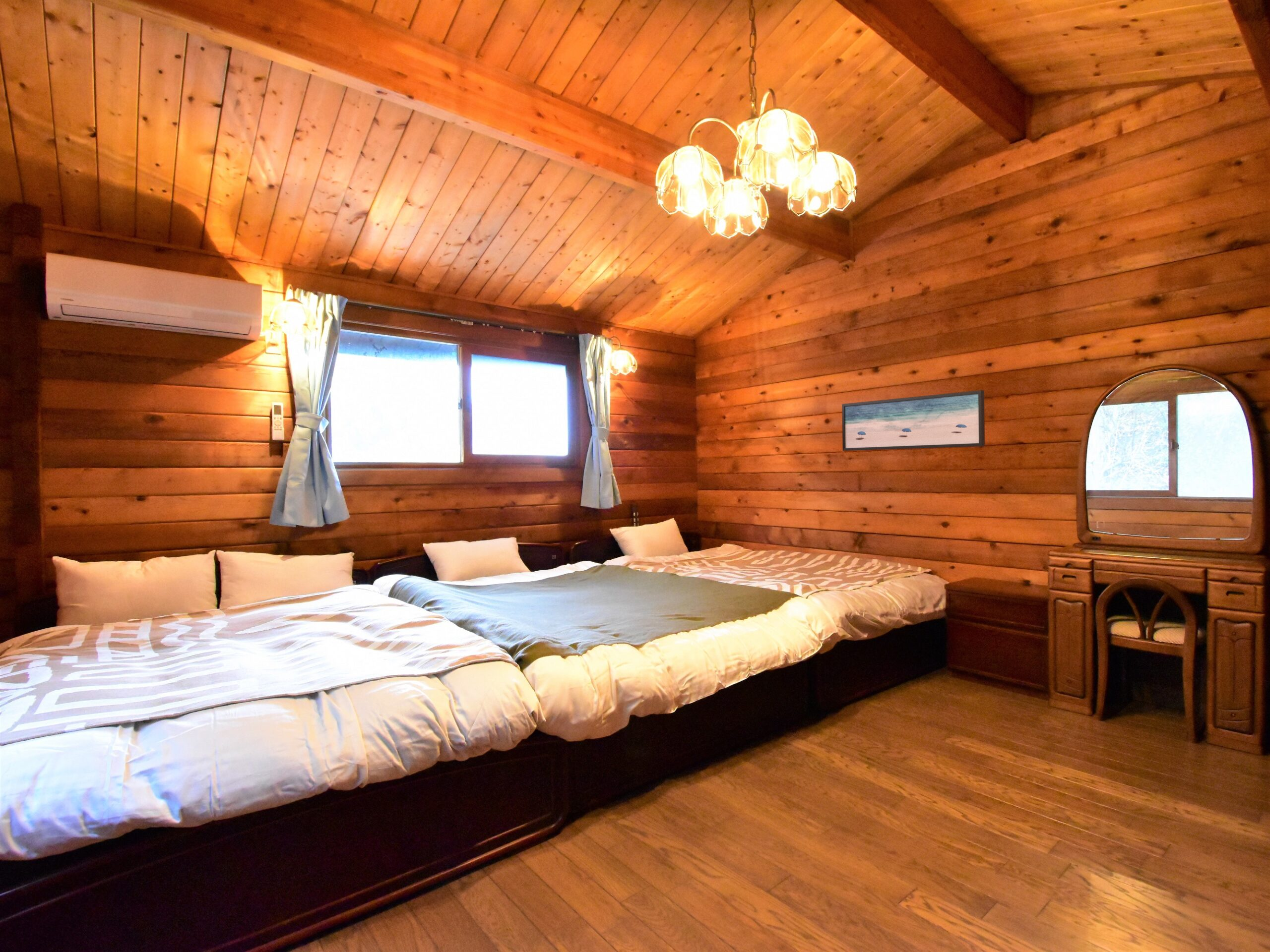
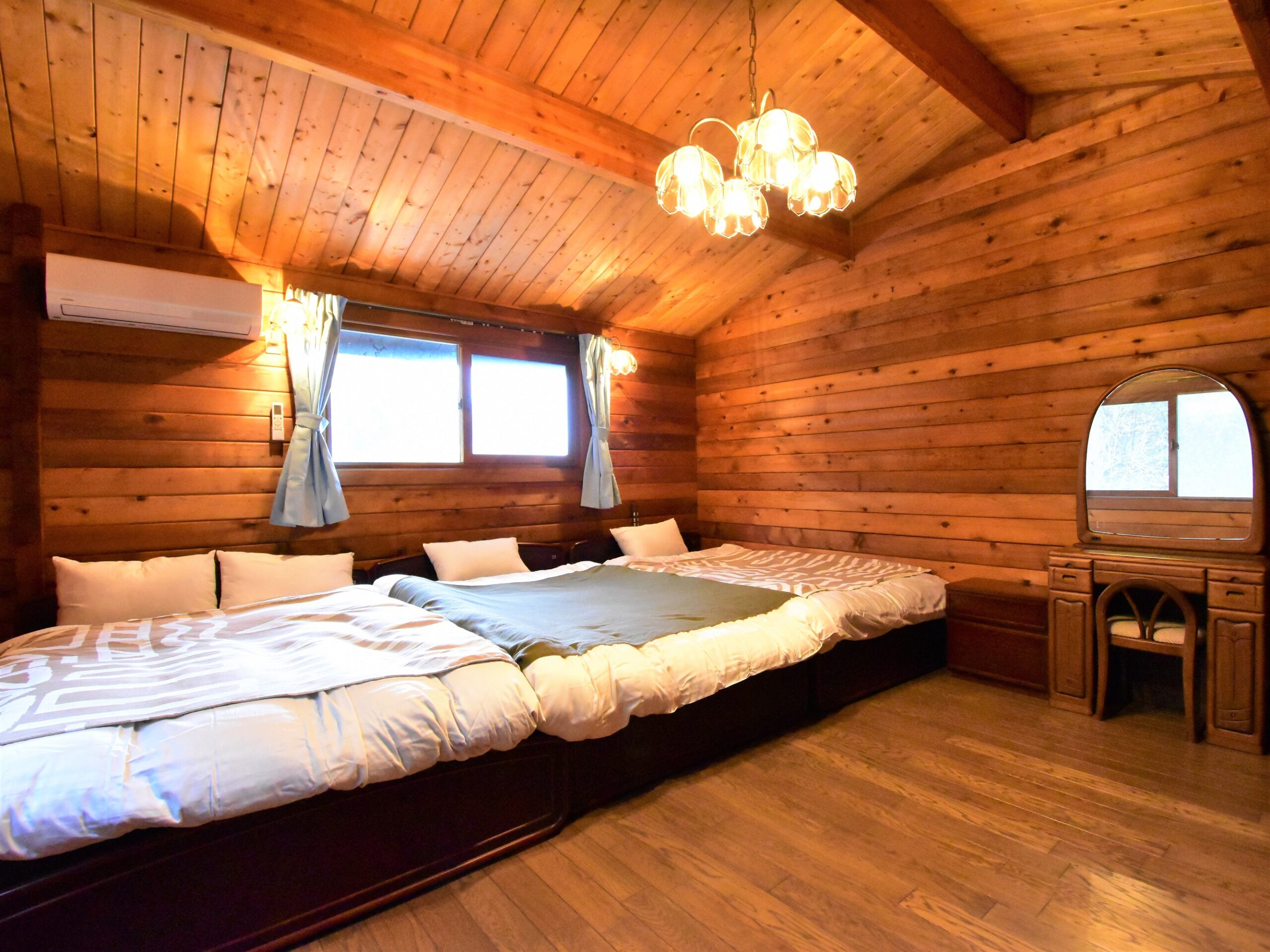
- wall art (907, 423)
